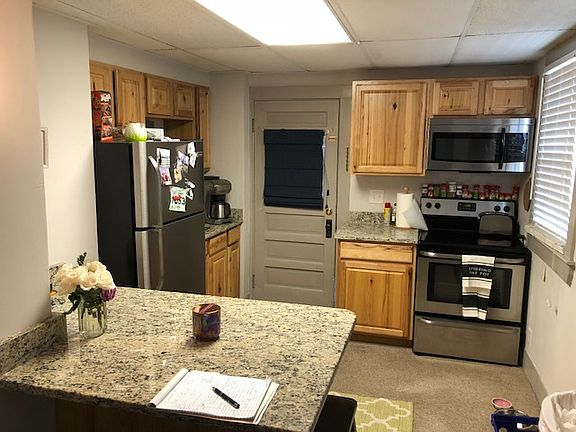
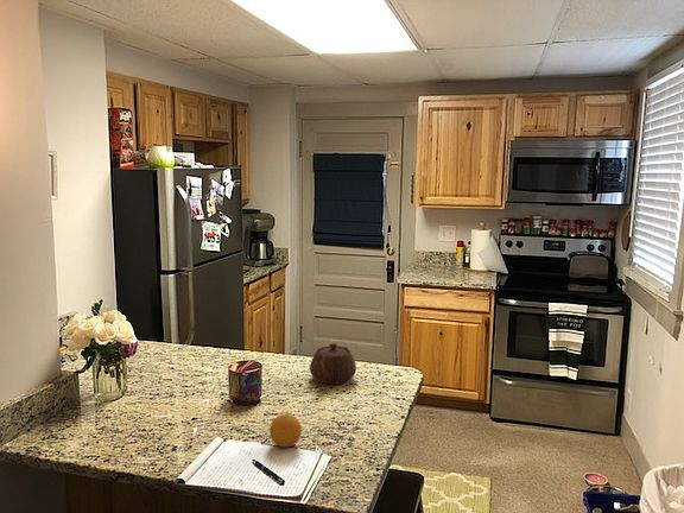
+ teapot (331, 362)
+ fruit (285, 430)
